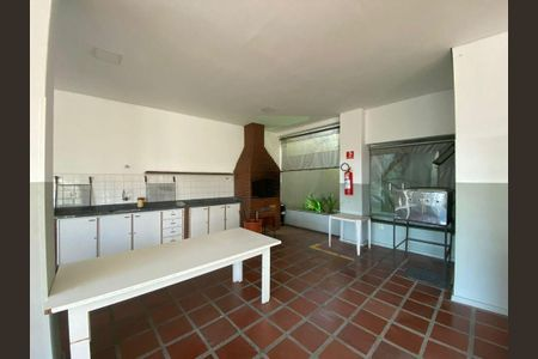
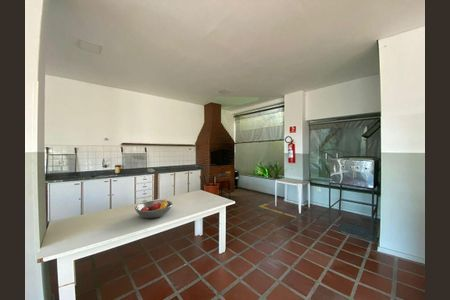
+ fruit bowl (154, 208)
